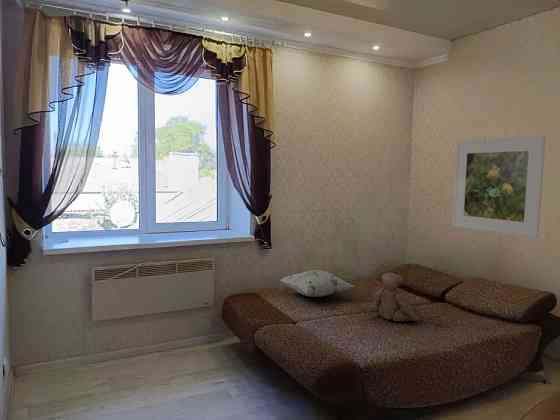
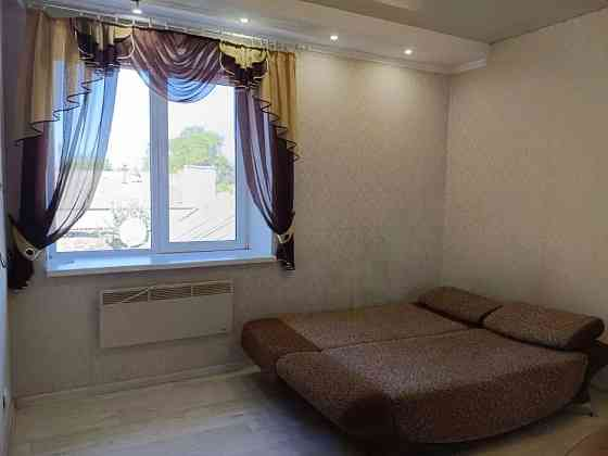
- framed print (494, 185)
- decorative pillow (315, 282)
- teddy bear (397, 294)
